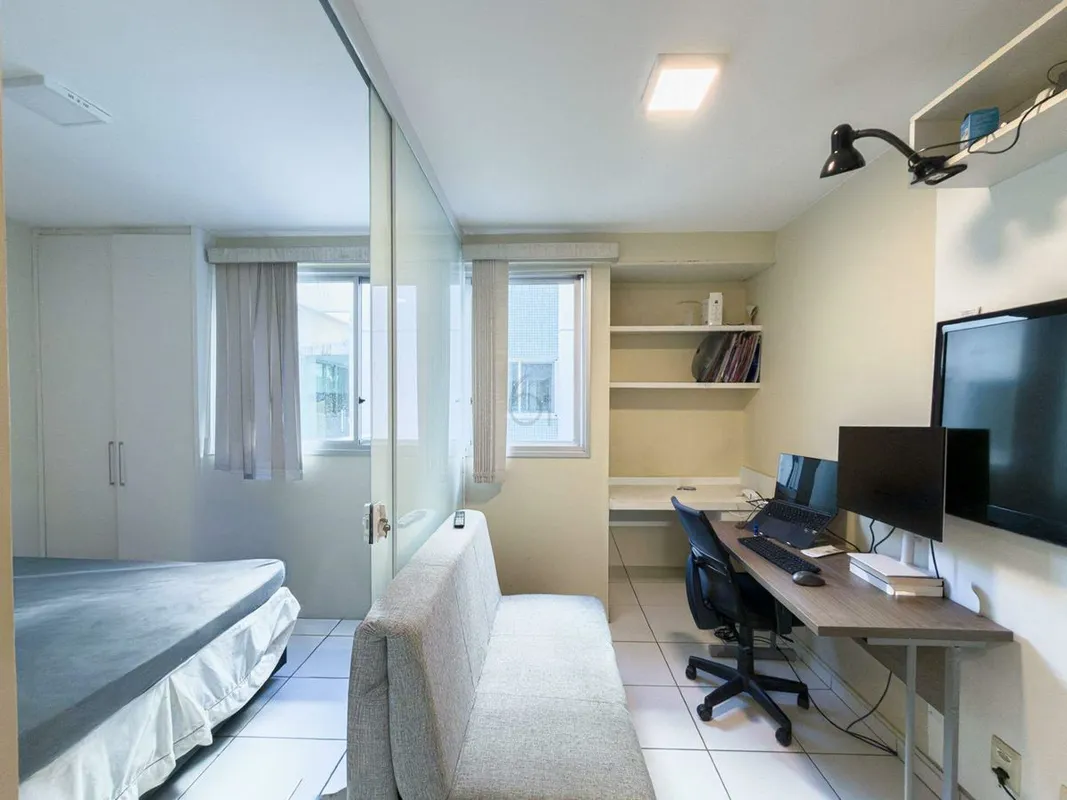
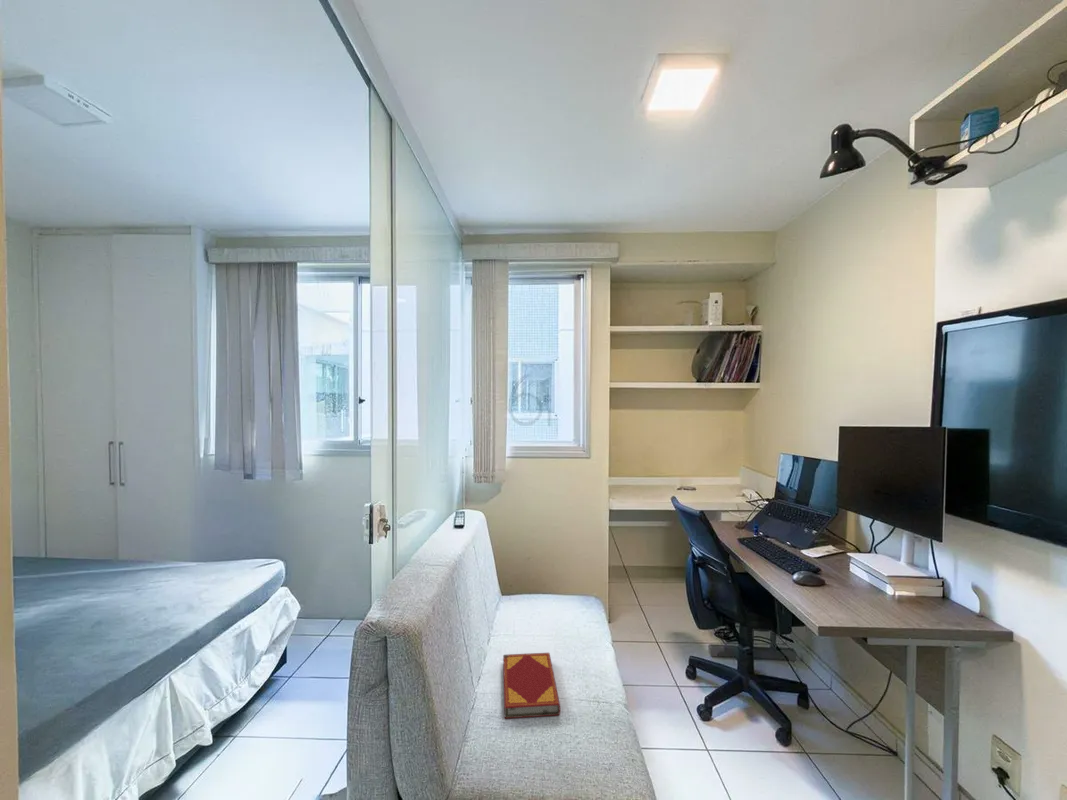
+ hardback book (529, 682)
